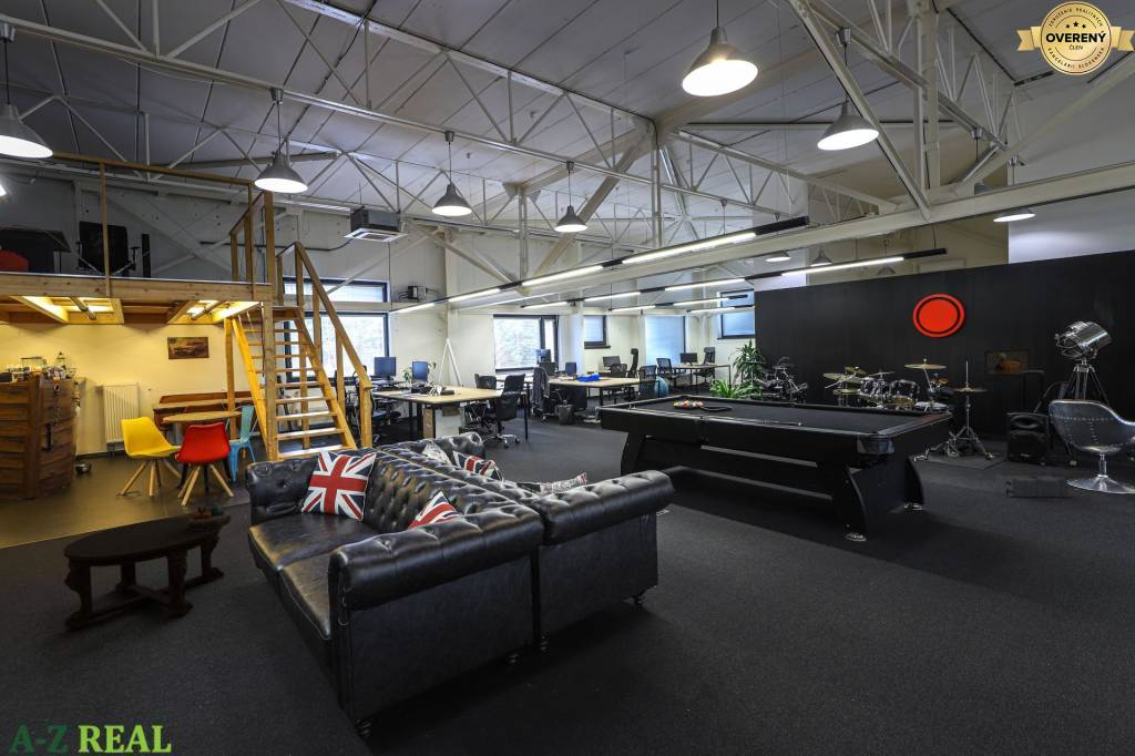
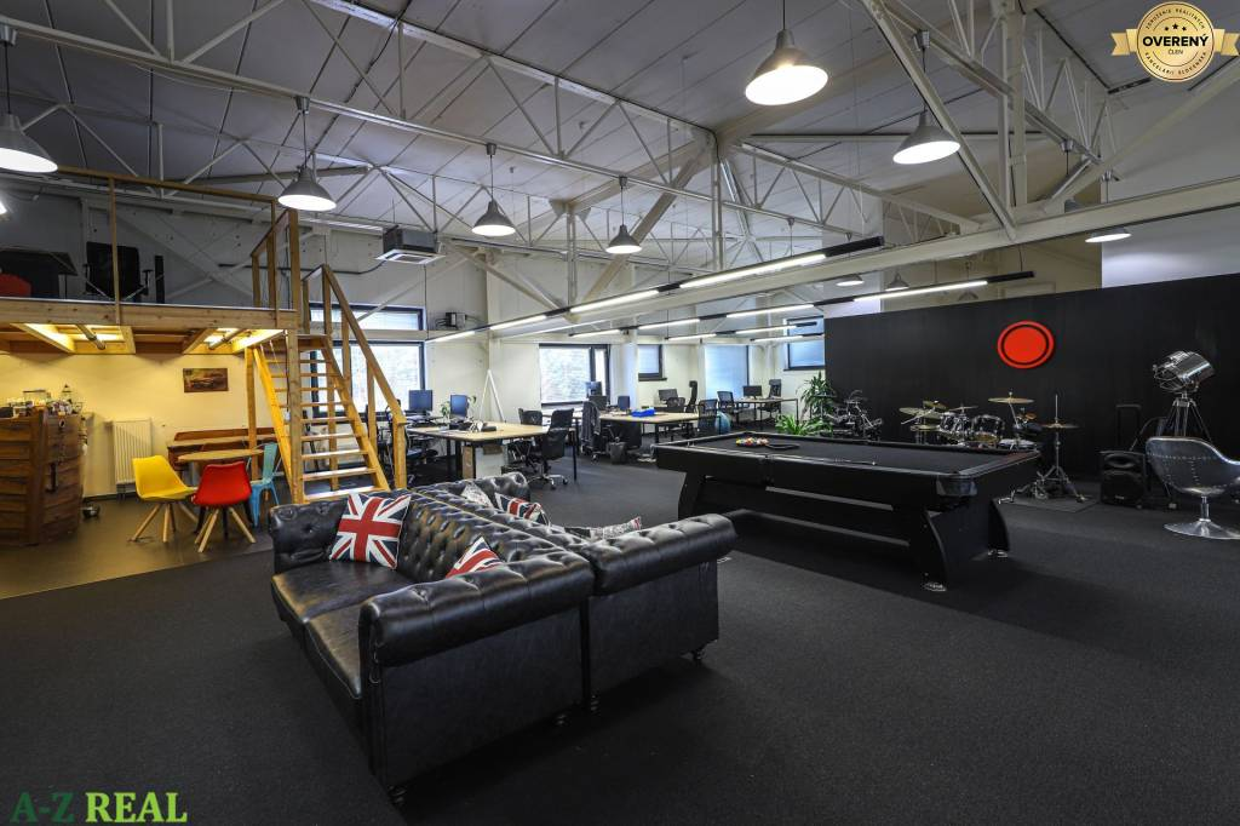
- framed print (1006, 362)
- storage bin (1032, 484)
- decorative bowl (209, 513)
- coffee table (149, 560)
